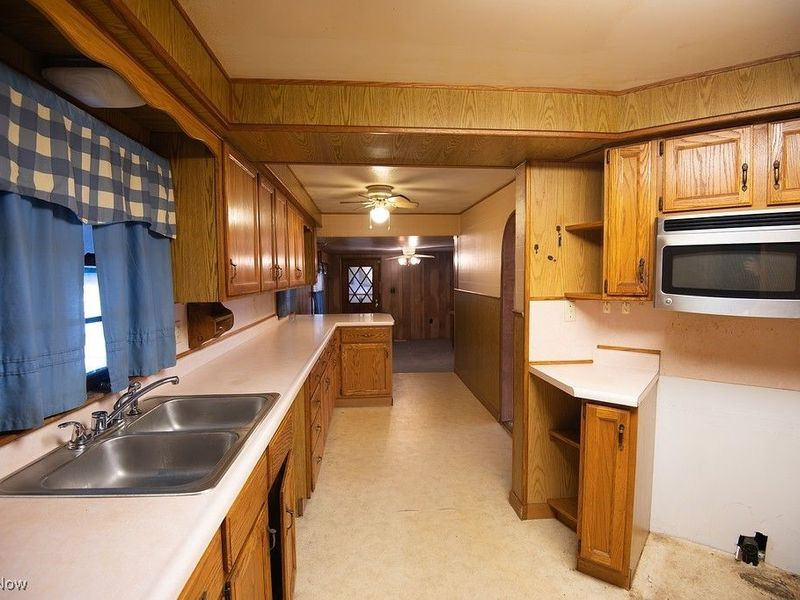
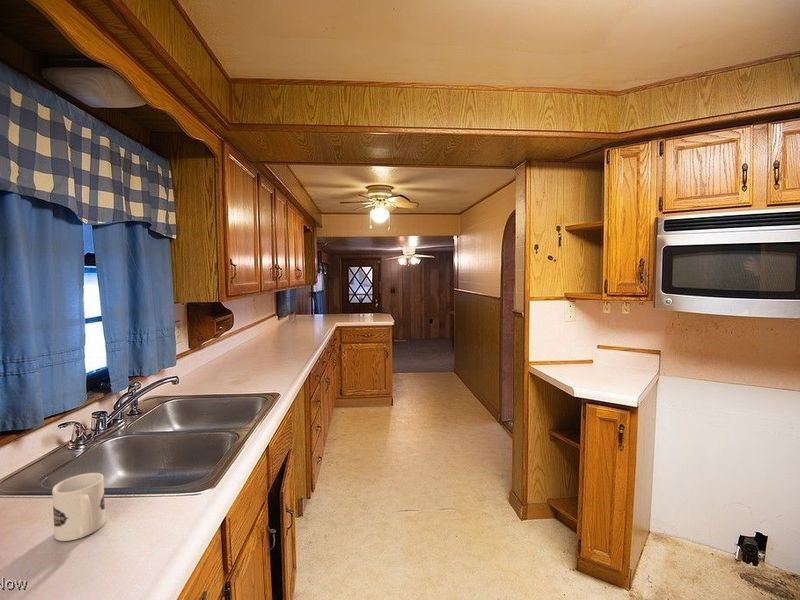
+ mug (81, 508)
